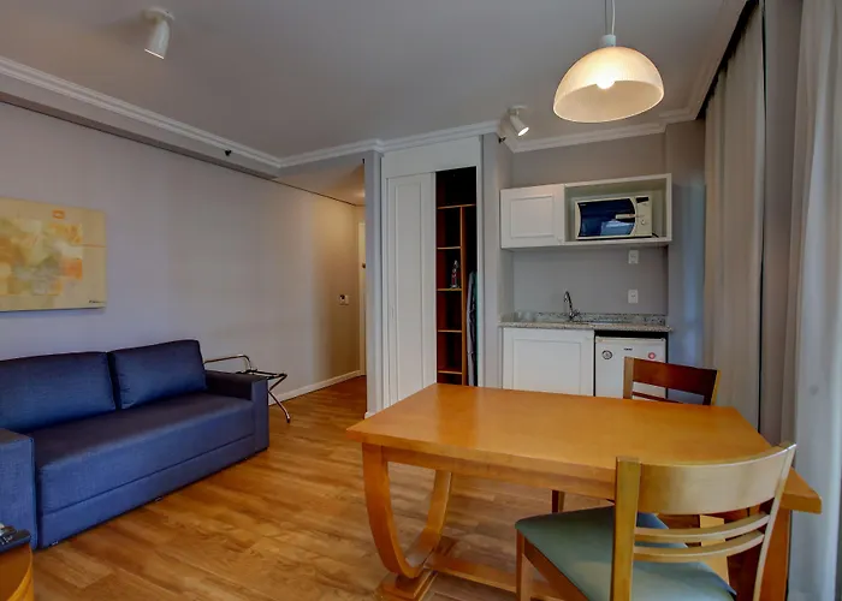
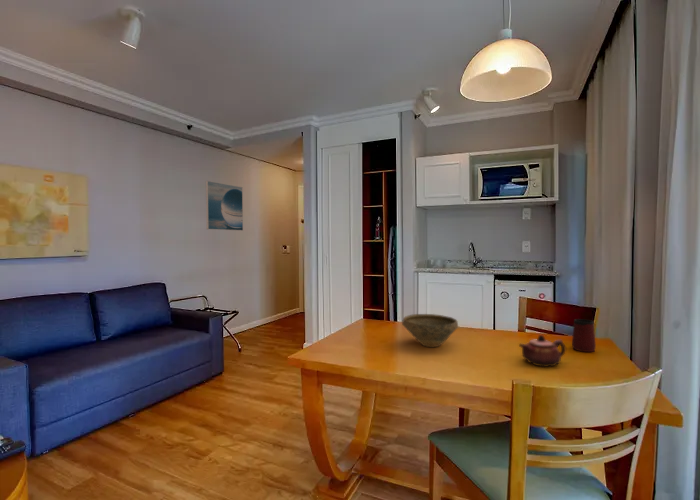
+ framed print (225, 207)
+ teapot (542, 348)
+ bowl (429, 331)
+ mug (582, 334)
